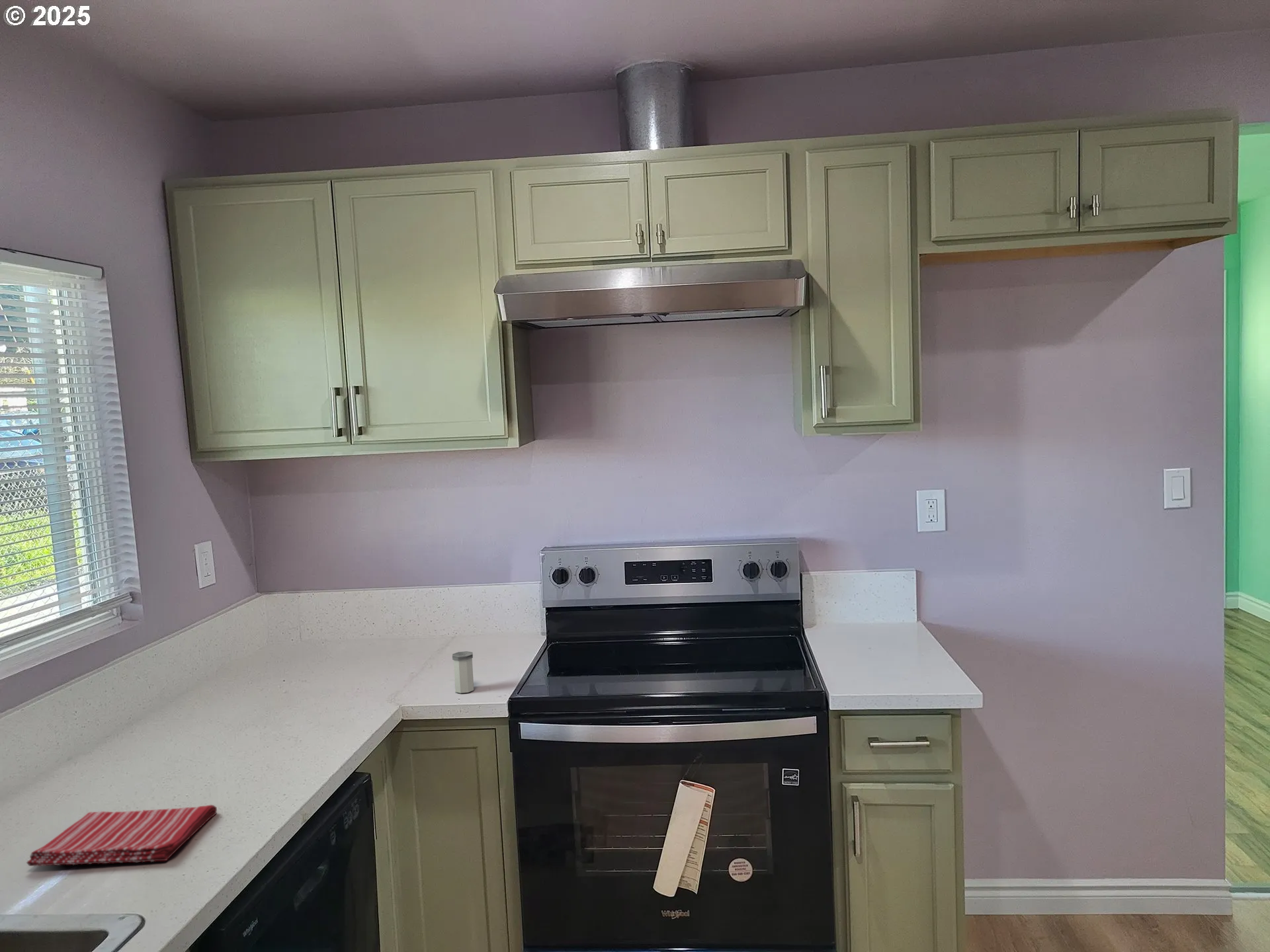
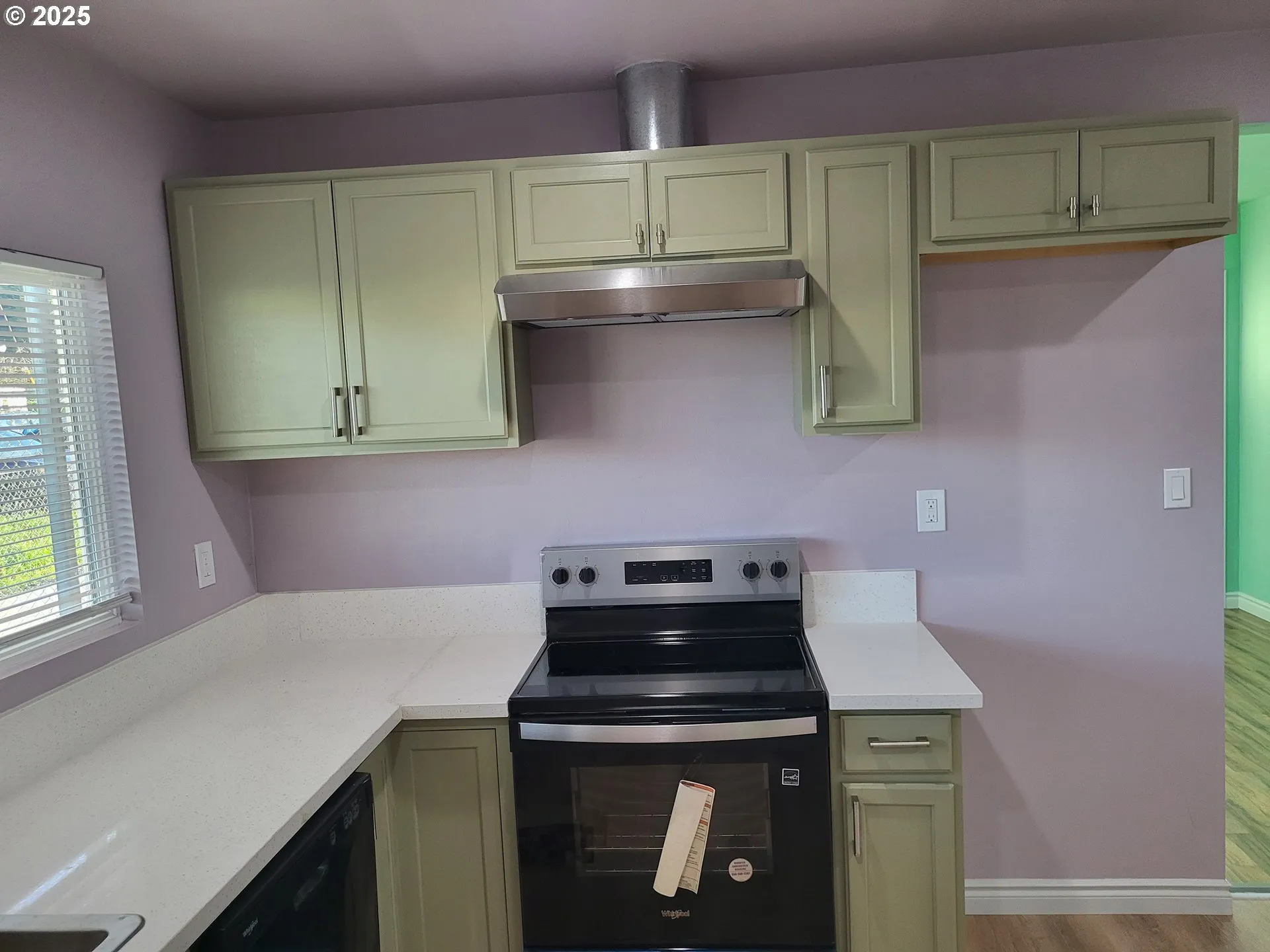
- dish towel (128, 832)
- salt shaker (463, 672)
